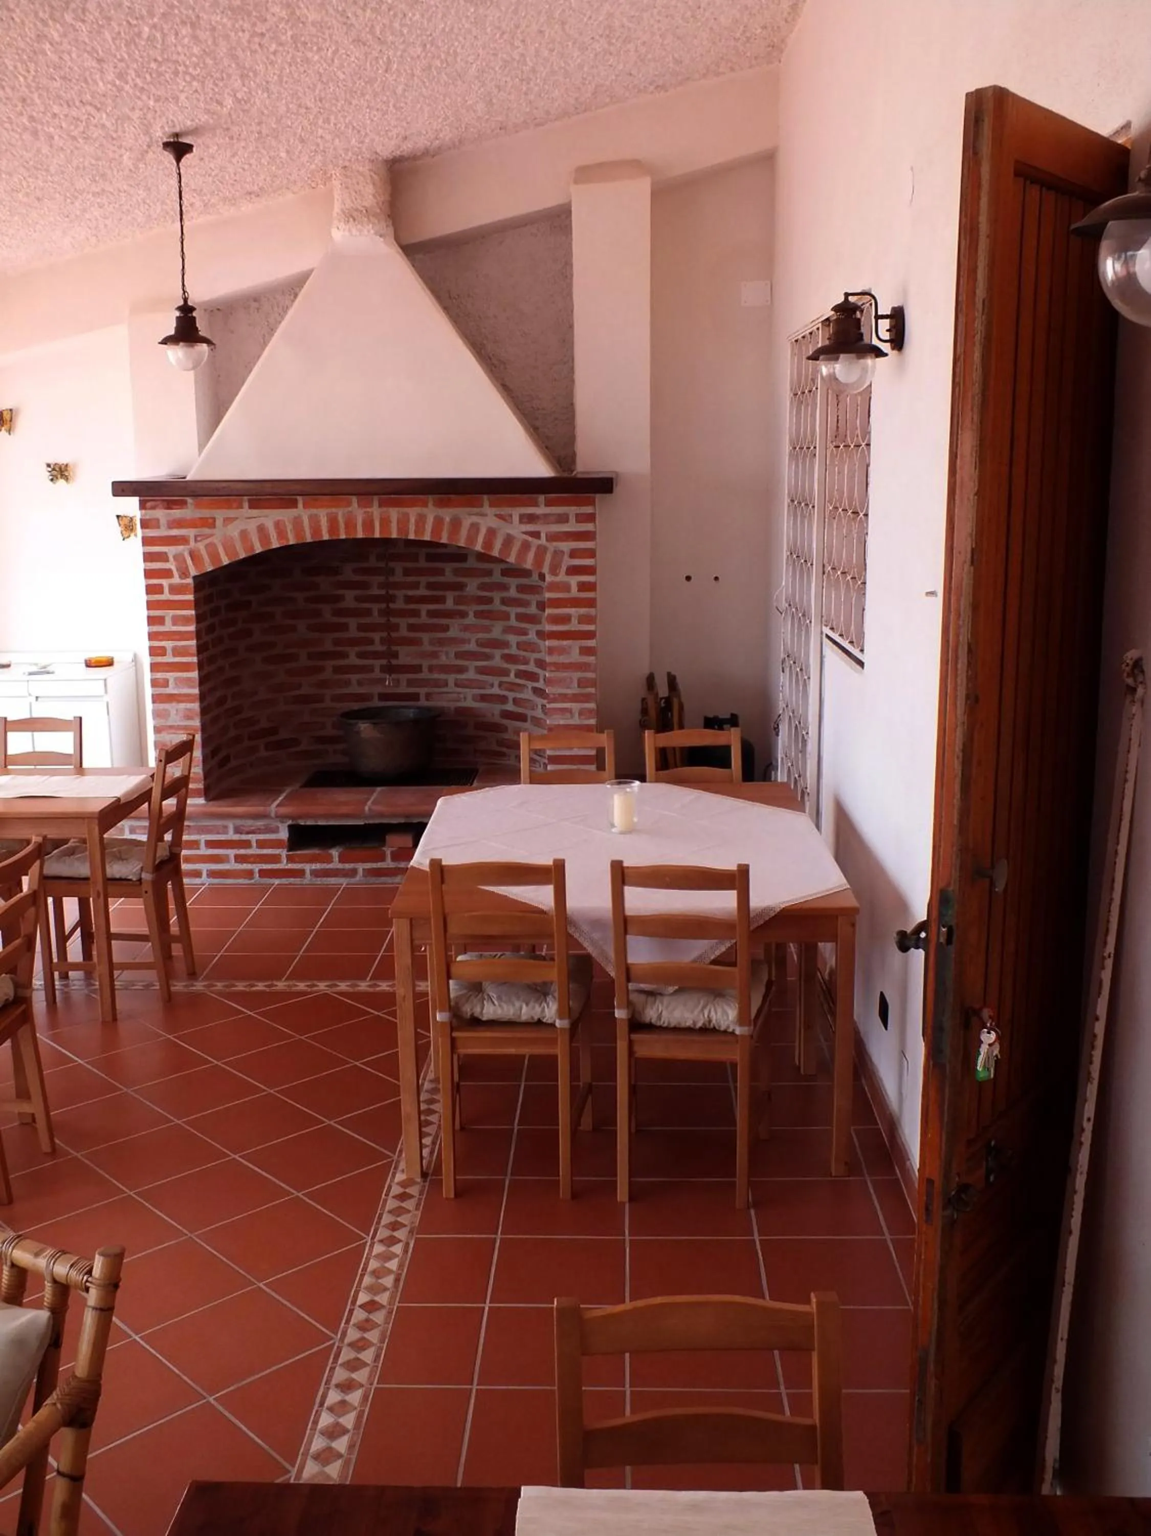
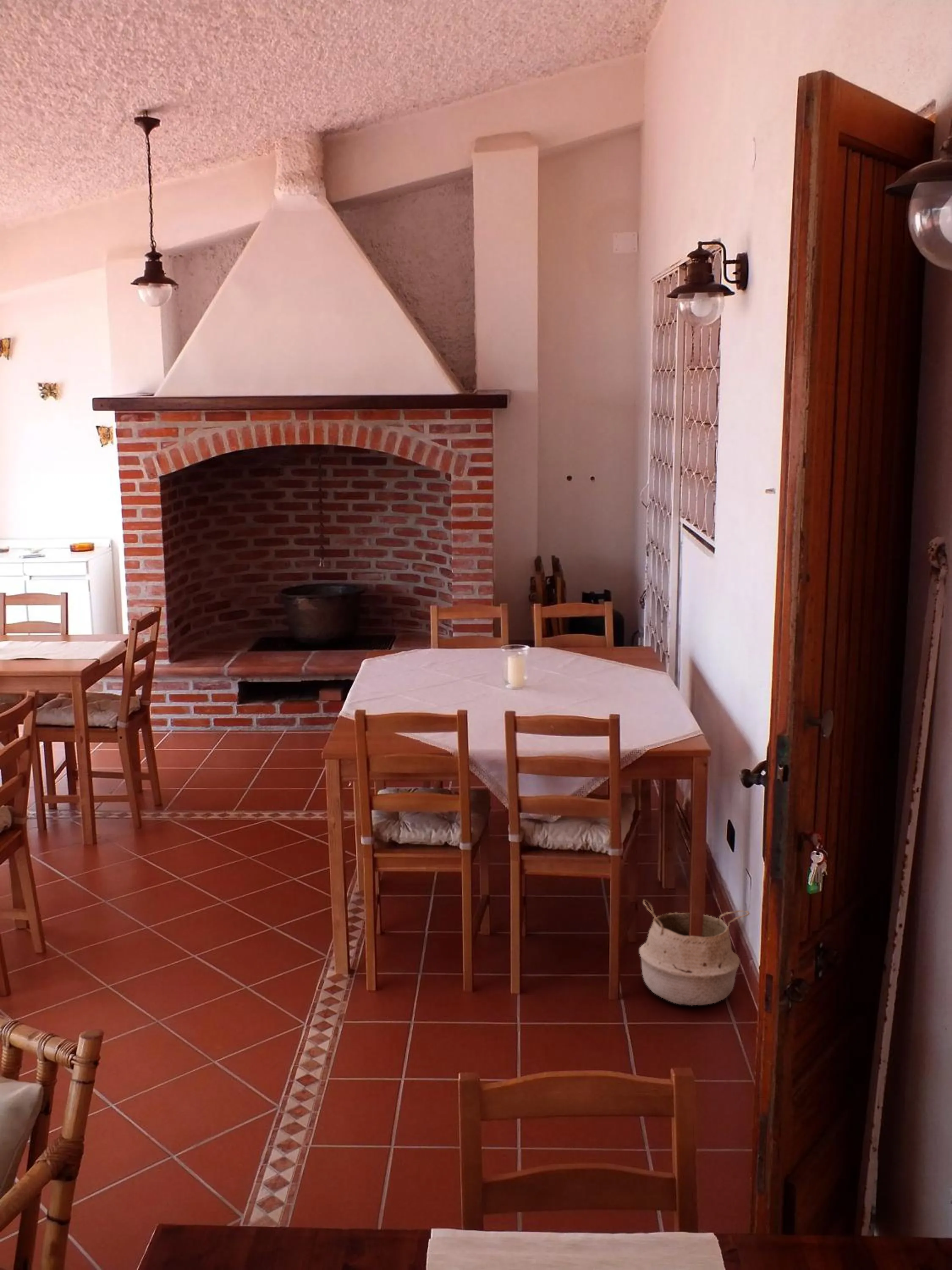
+ woven basket (694, 944)
